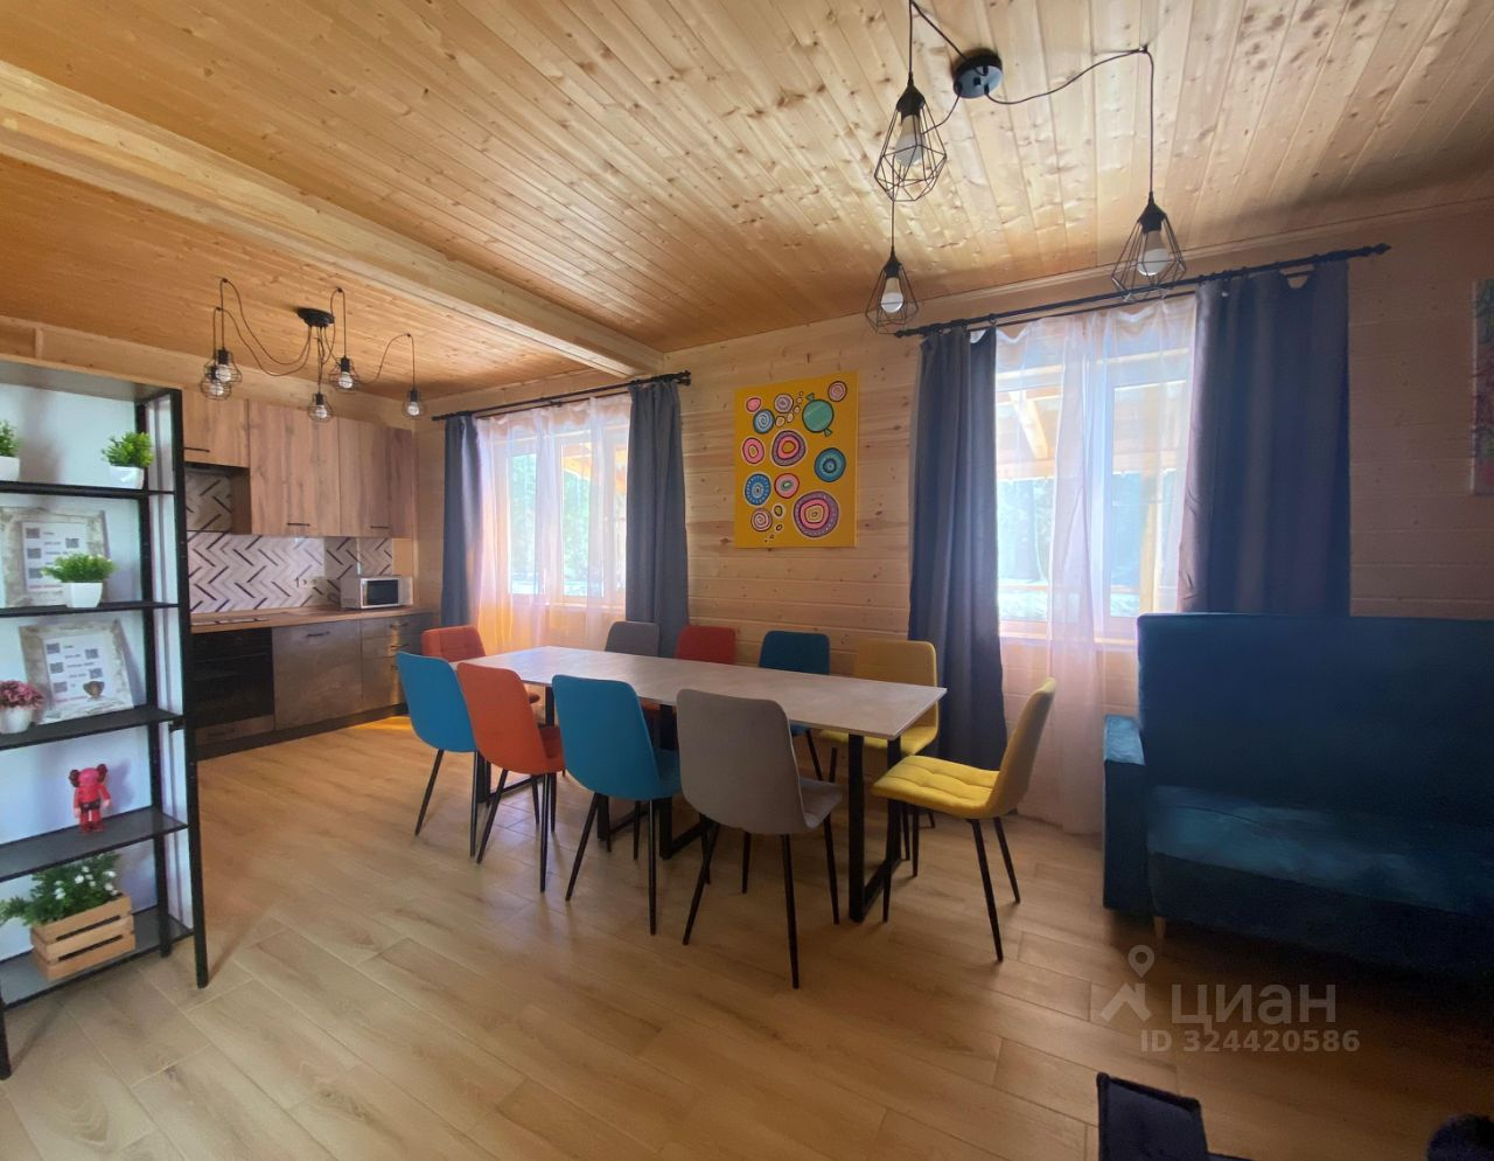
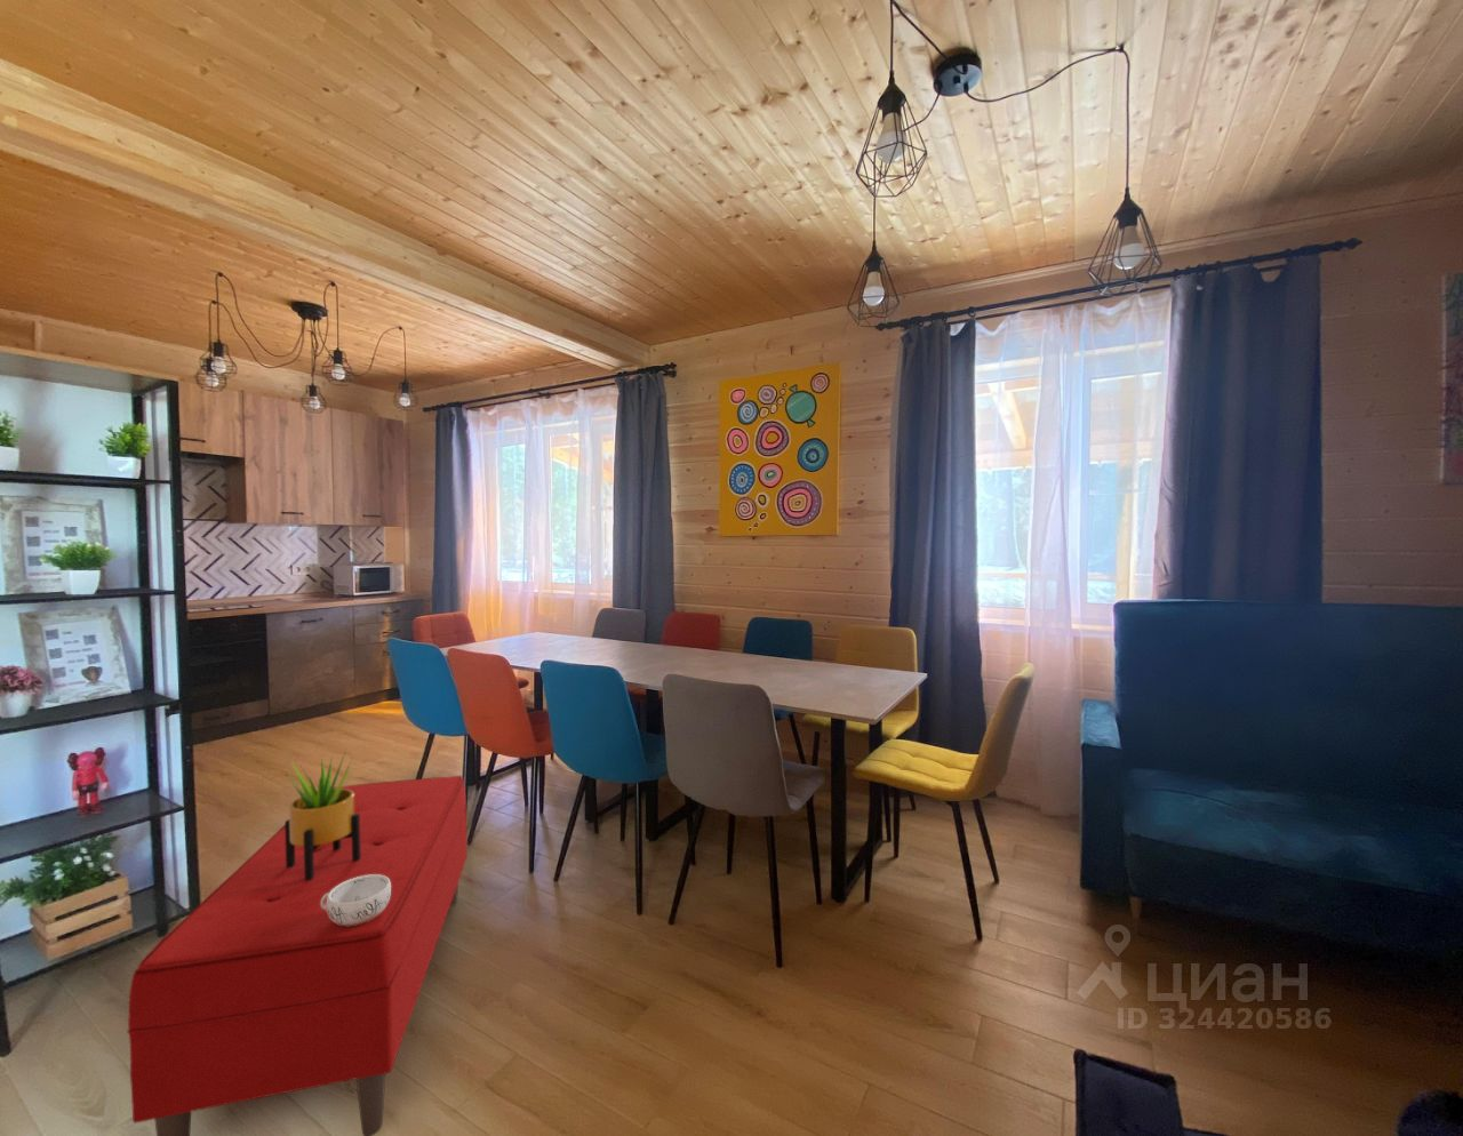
+ potted plant (322, 807)
+ bench (350, 925)
+ decorative bowl (354, 901)
